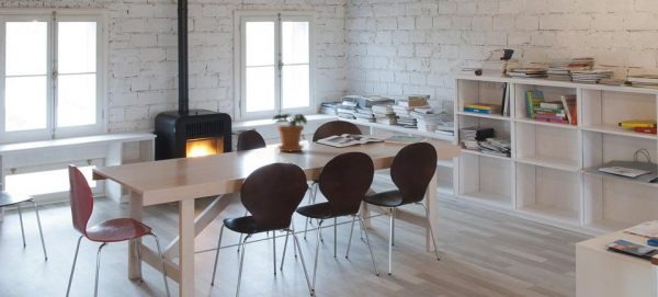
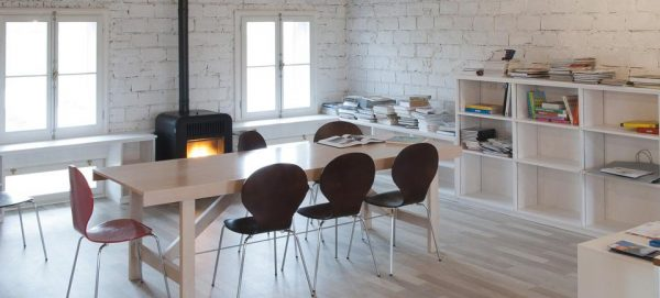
- potted plant (291, 132)
